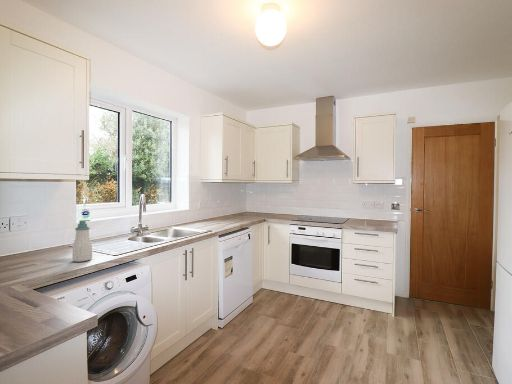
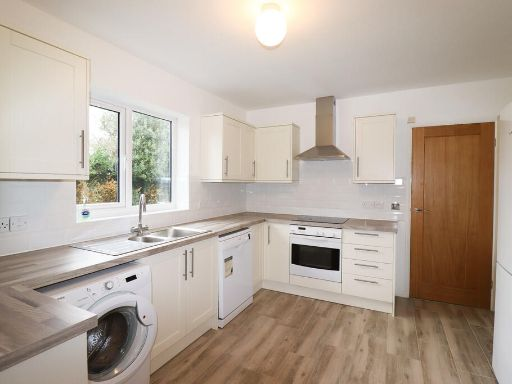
- soap bottle (82, 240)
